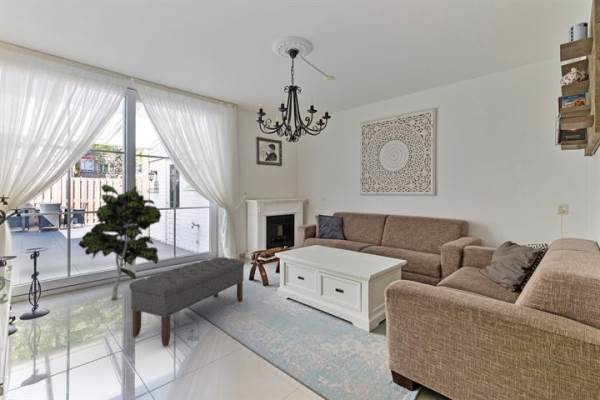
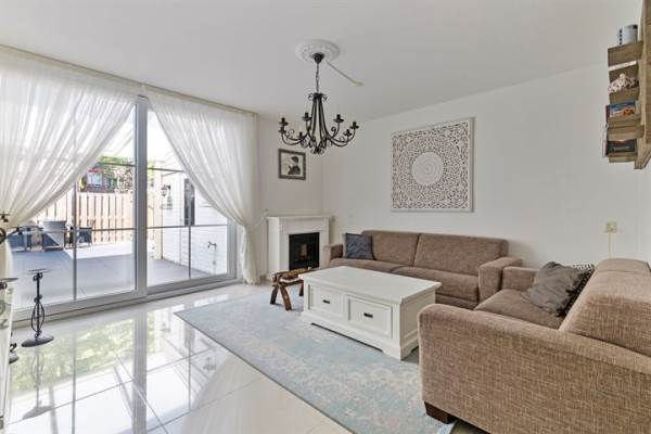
- indoor plant (120, 240)
- bench (195, 292)
